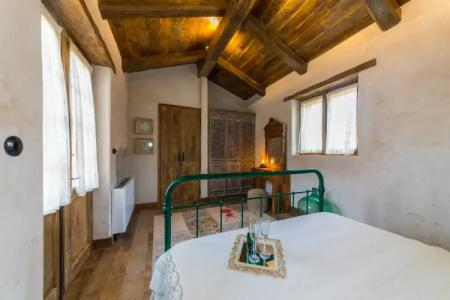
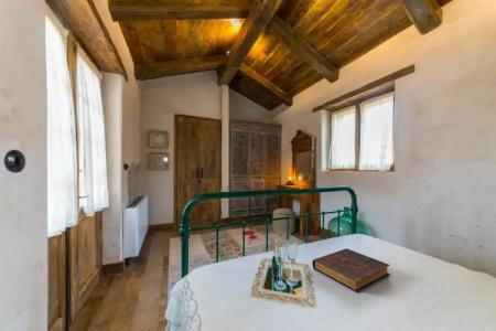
+ book (349, 266)
